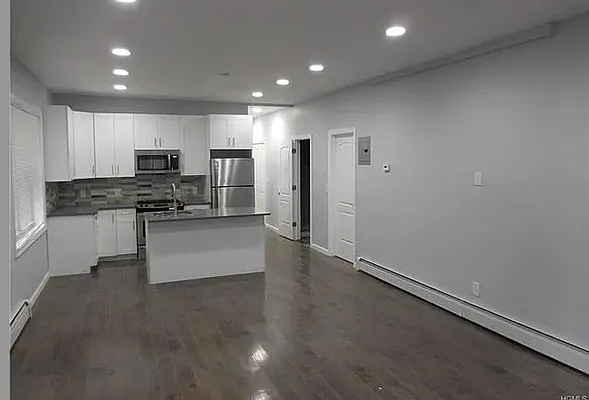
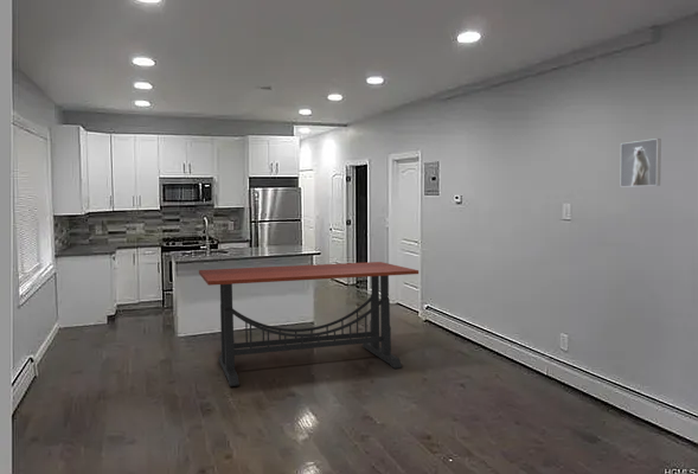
+ dining table (306, 328)
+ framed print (639, 164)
